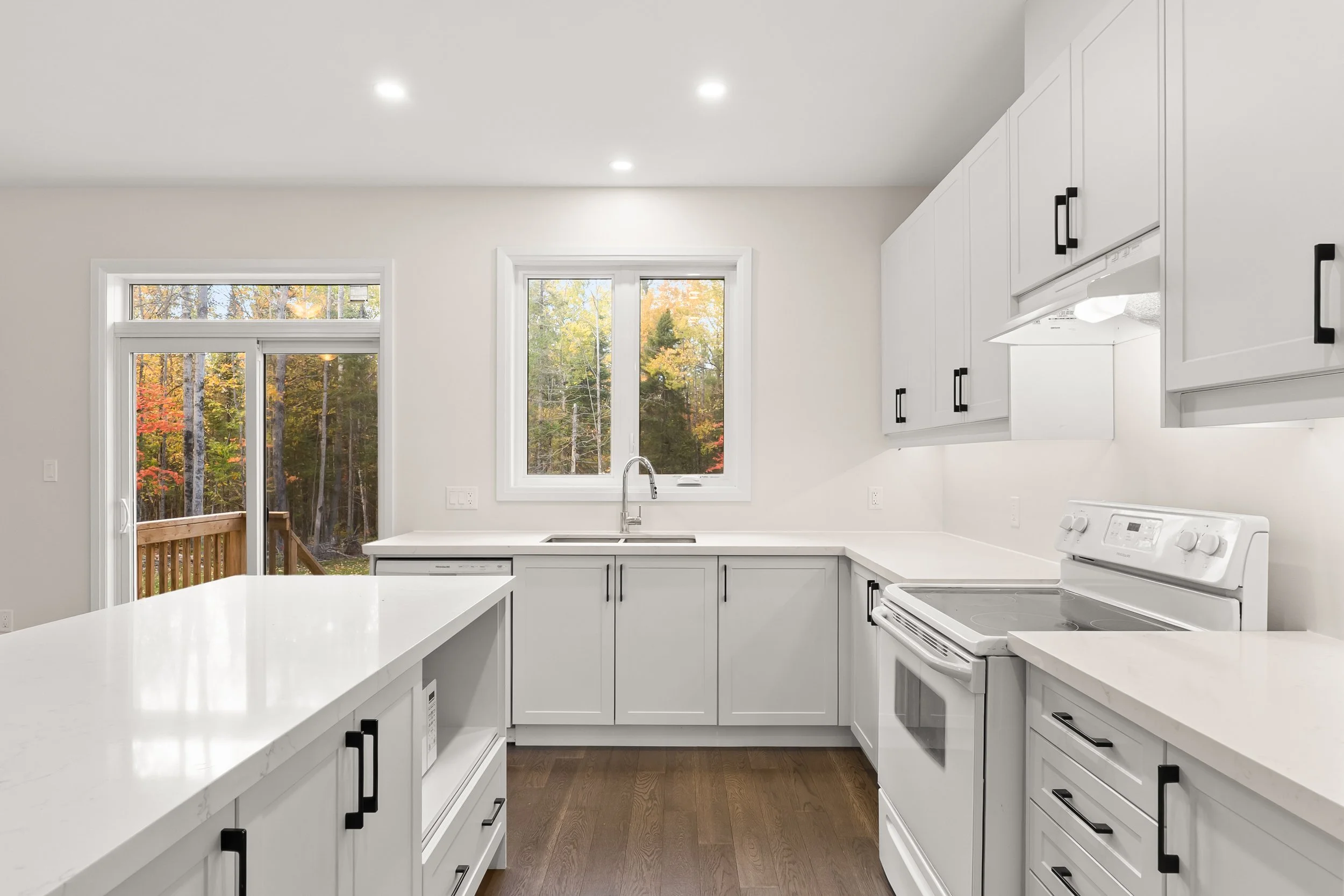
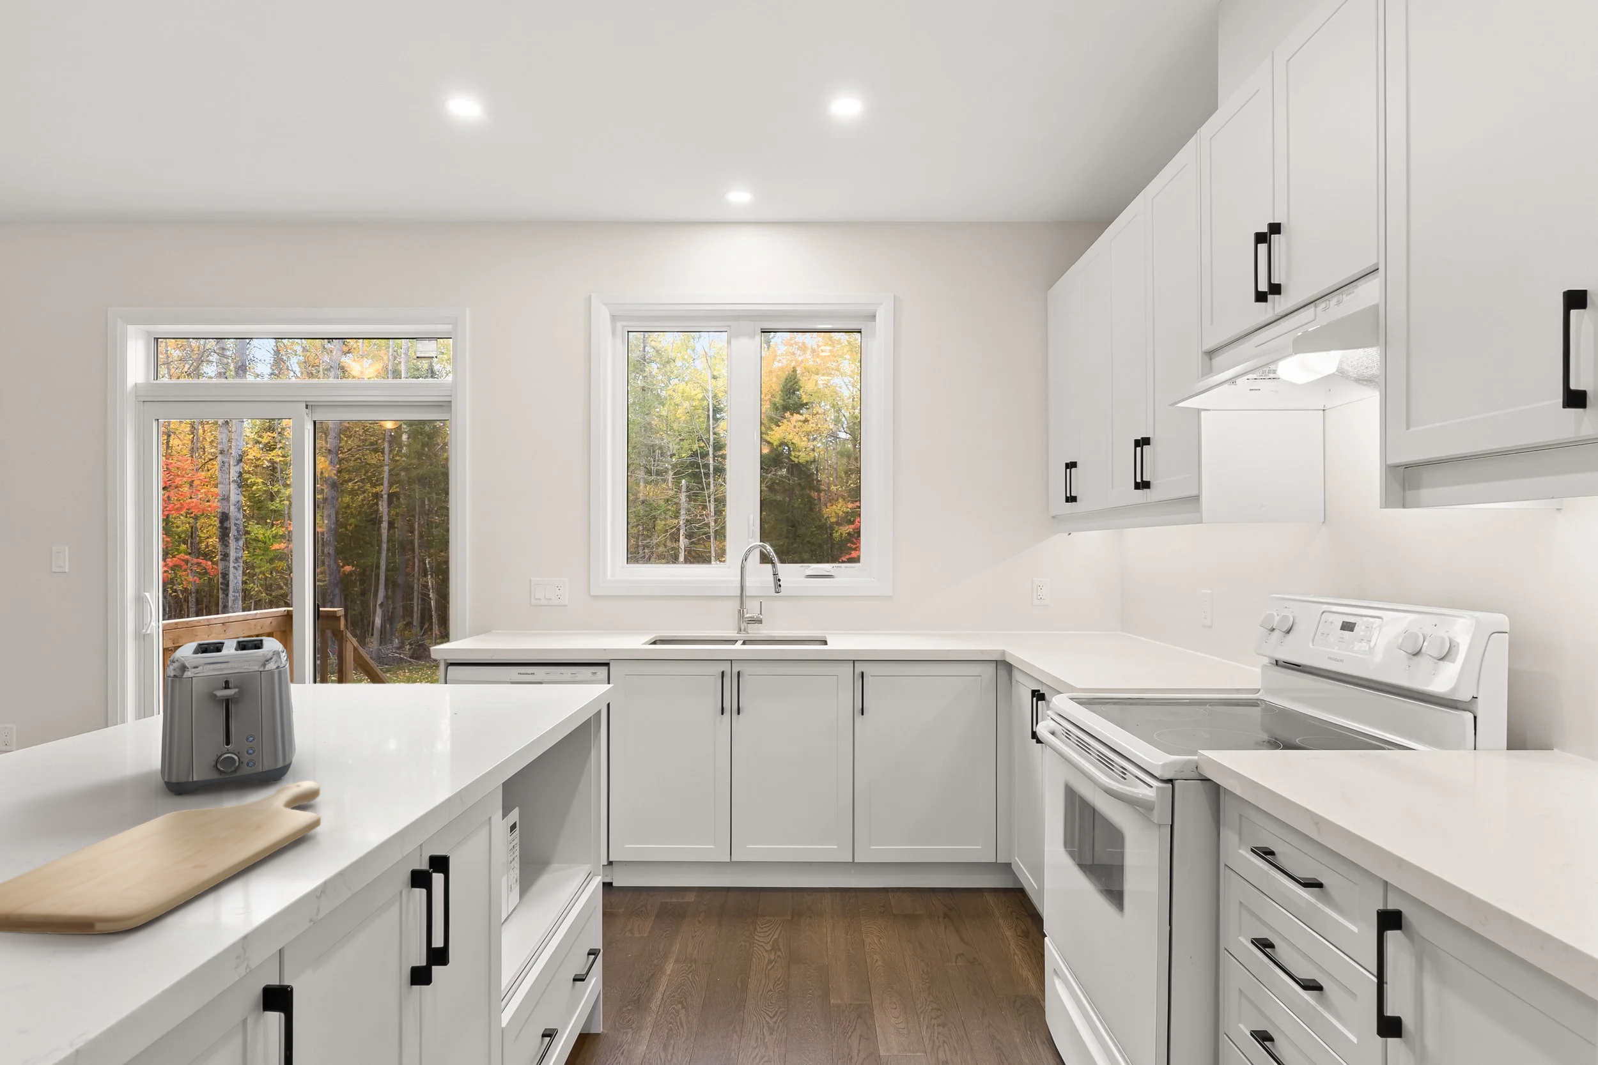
+ toaster (232, 706)
+ chopping board (197, 842)
